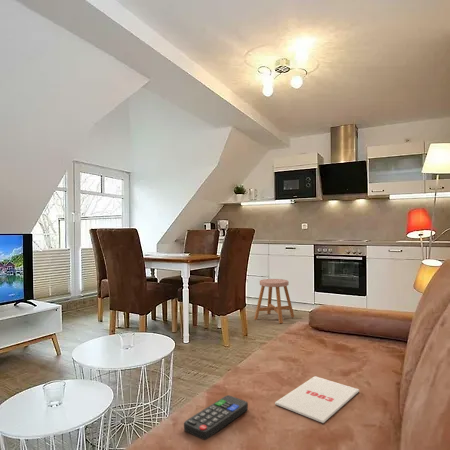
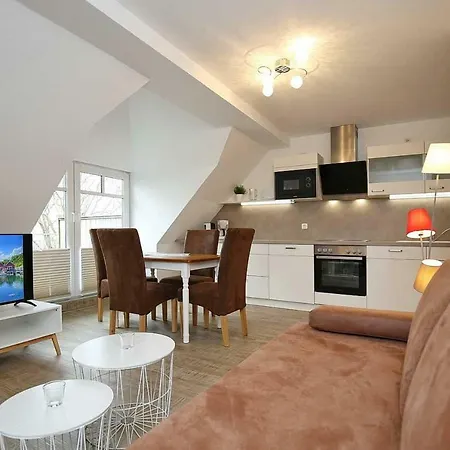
- stool (271, 298)
- remote control (217, 414)
- magazine (318, 396)
